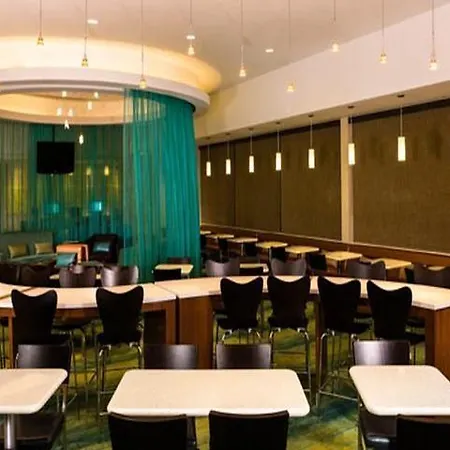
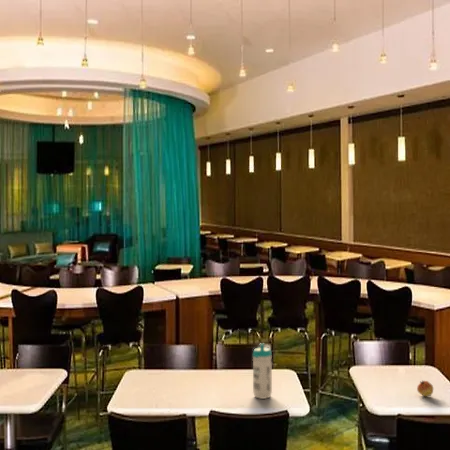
+ water bottle (262, 369)
+ fruit (425, 387)
